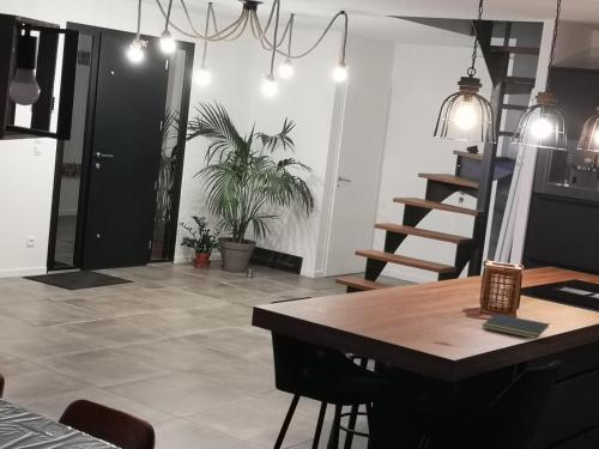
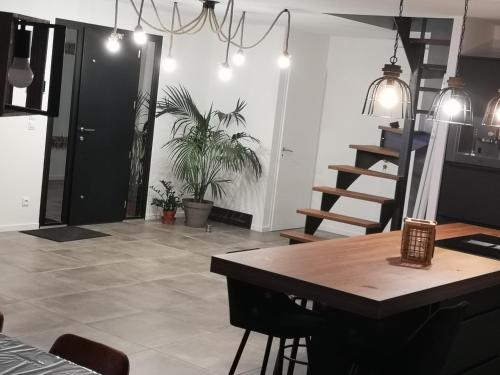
- notepad (515, 326)
